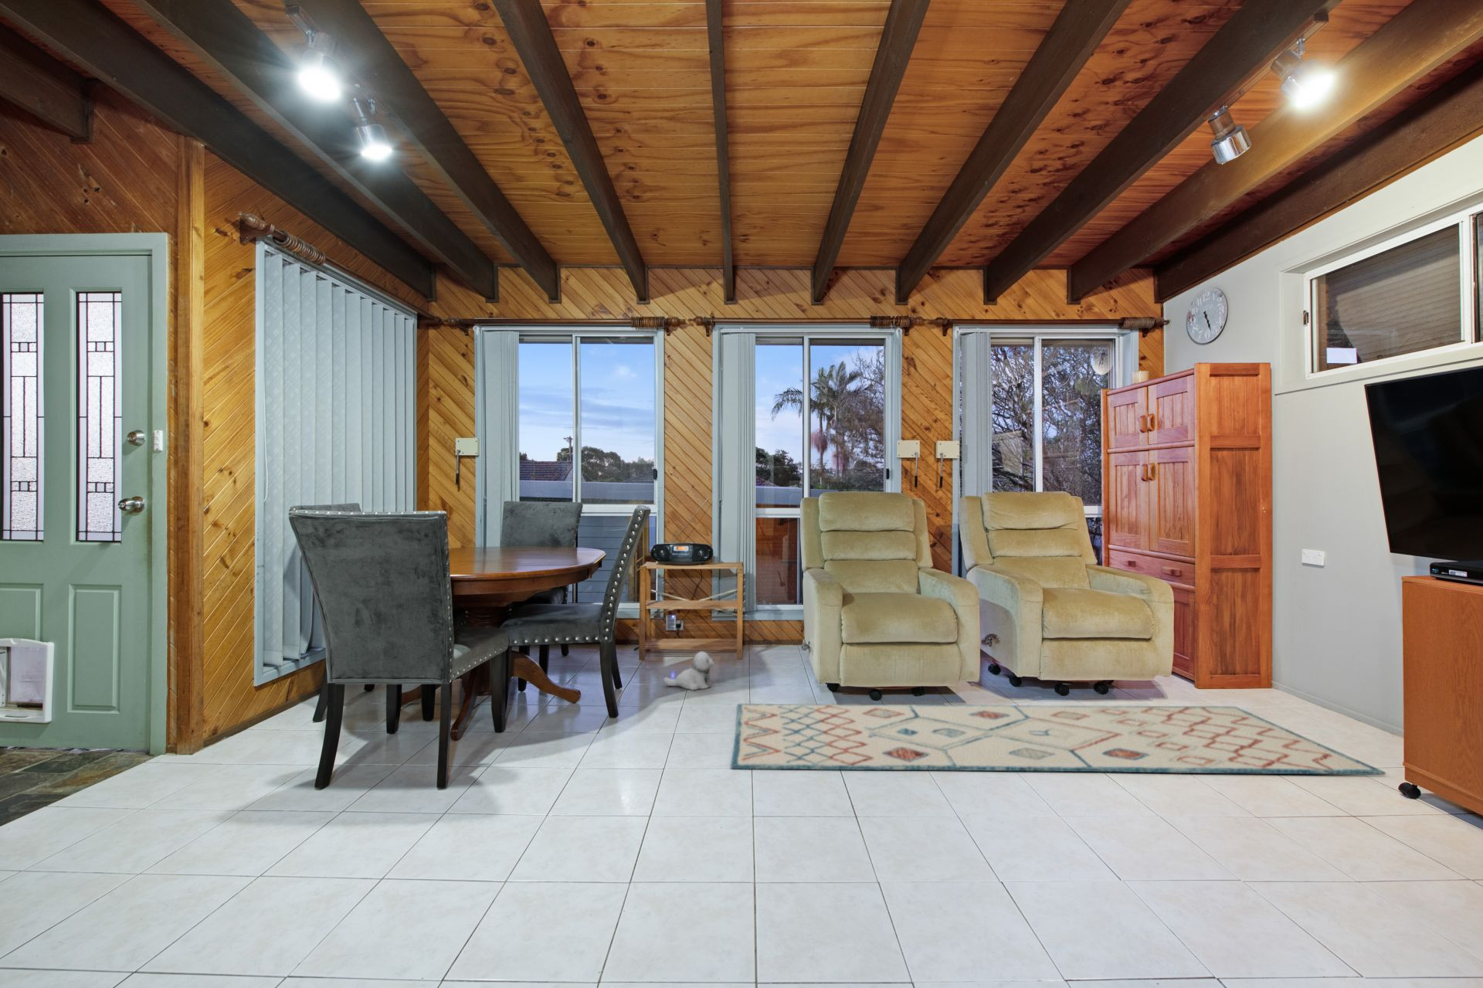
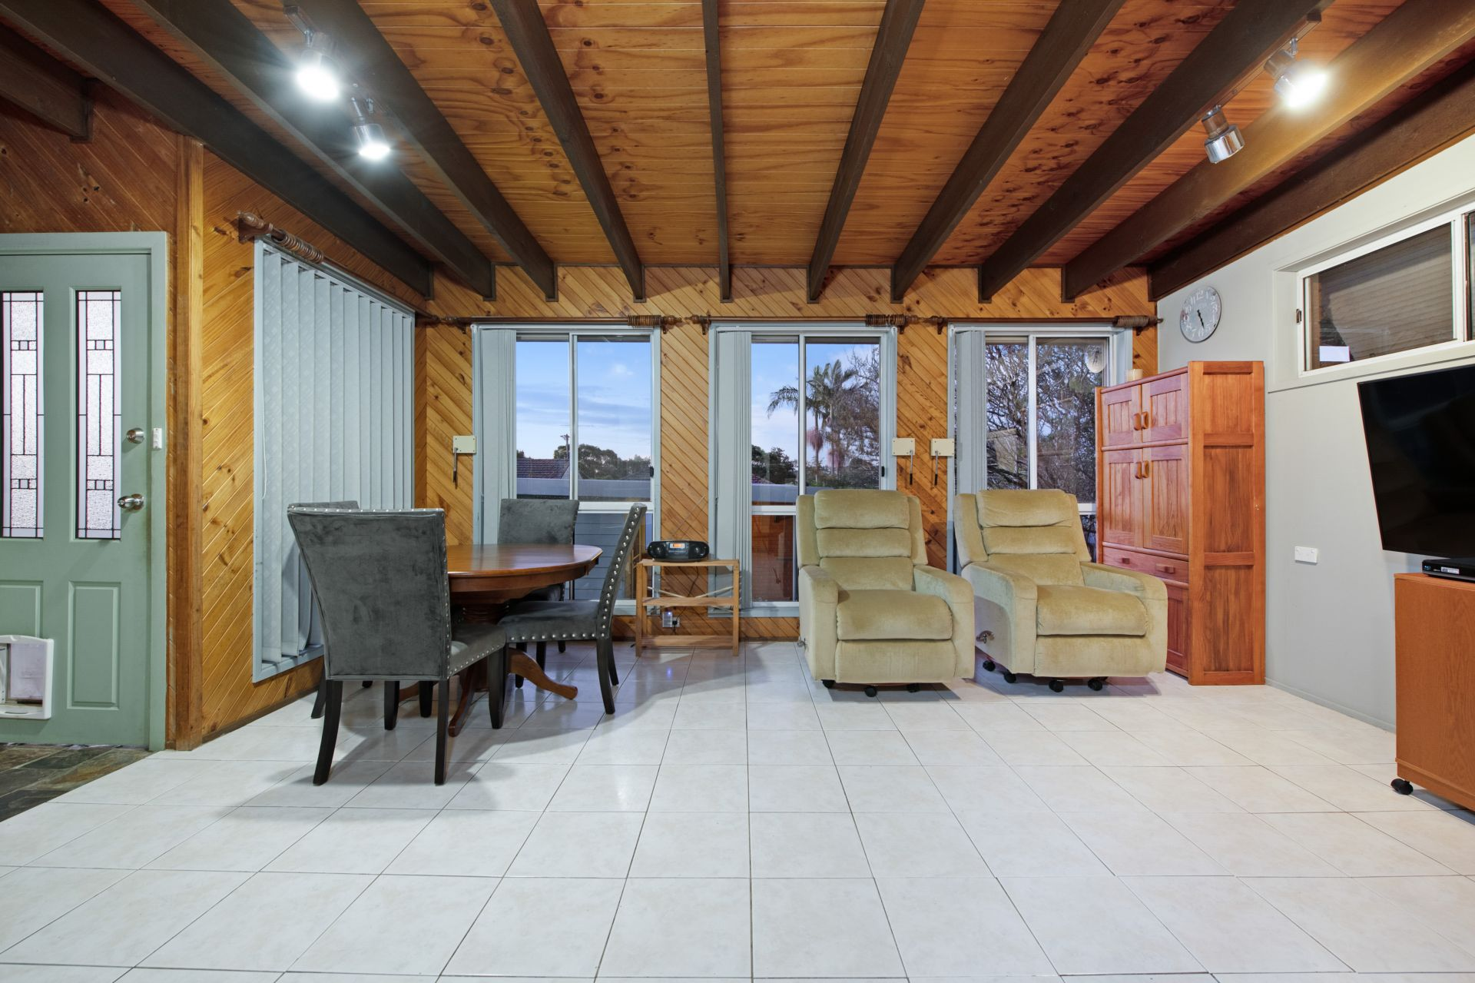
- rug (1014, 734)
- plush toy (690, 668)
